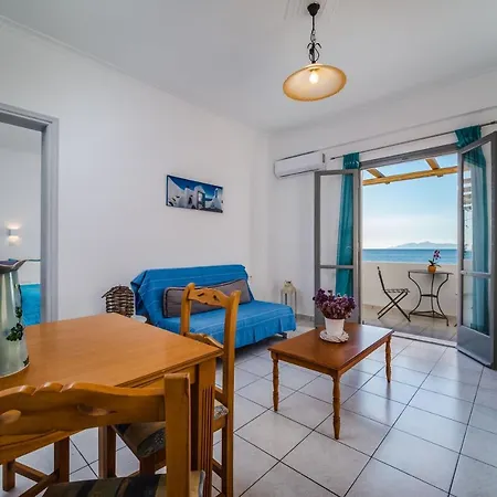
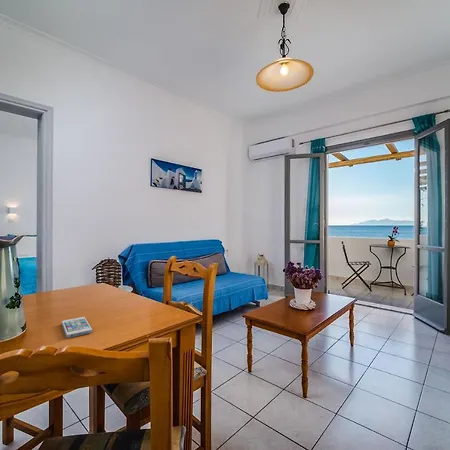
+ smartphone (76, 326)
